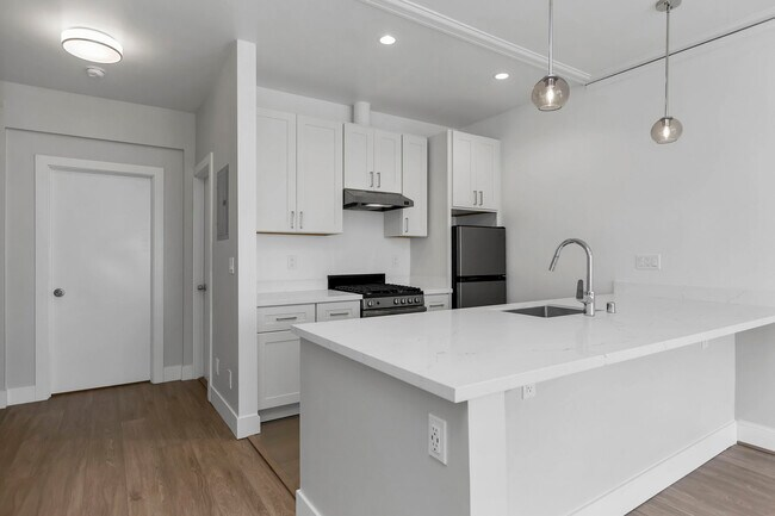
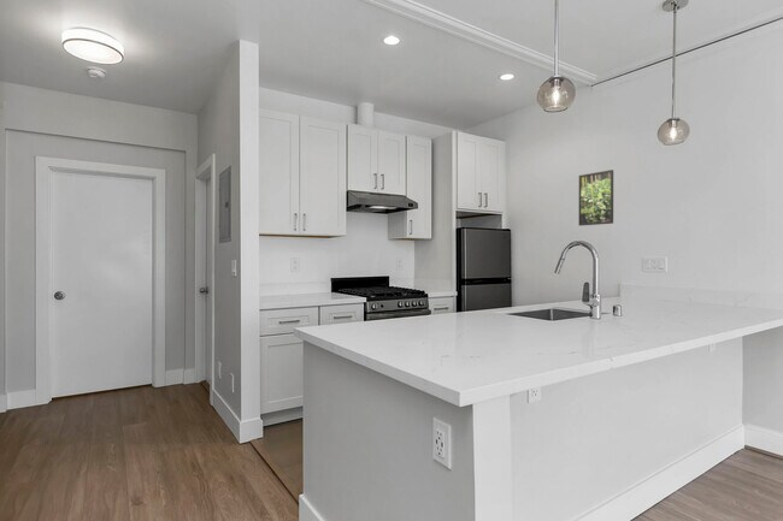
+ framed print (595, 199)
